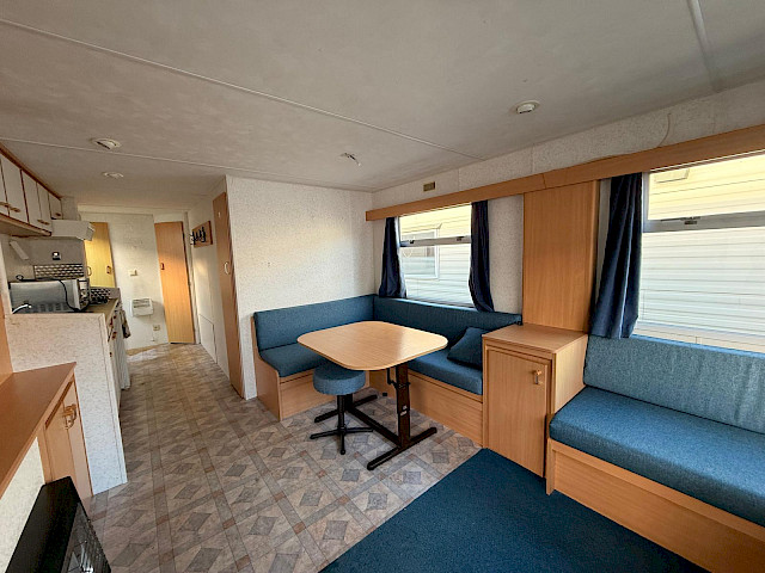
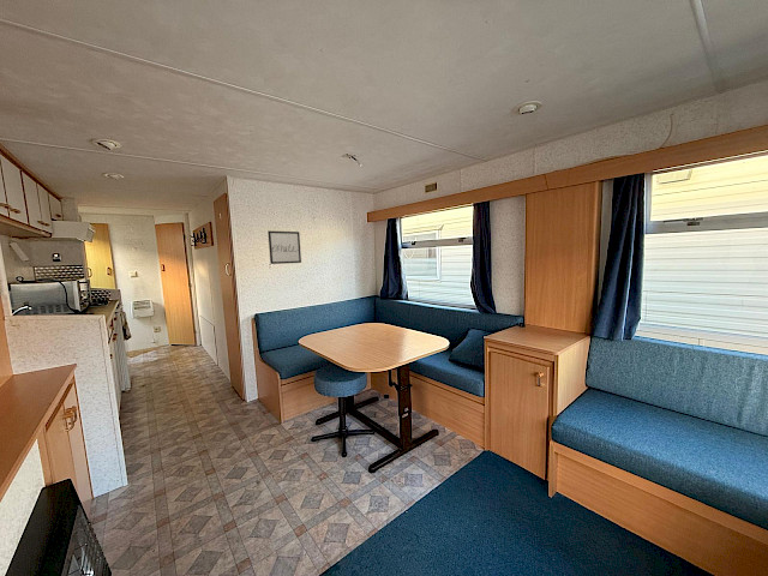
+ wall art (284, 247)
